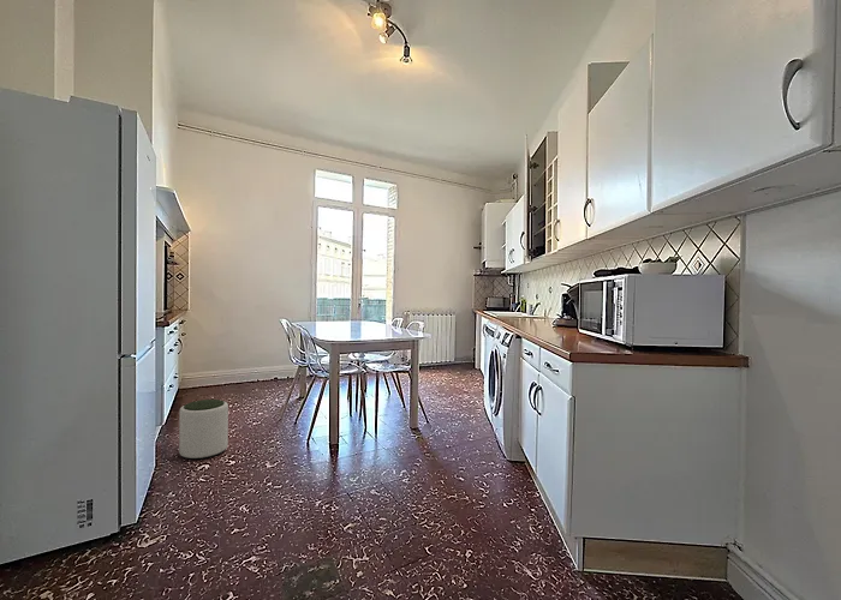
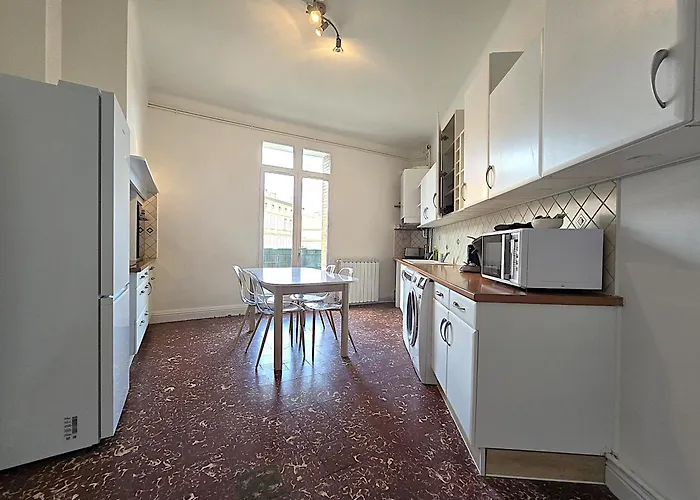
- plant pot (204, 427)
